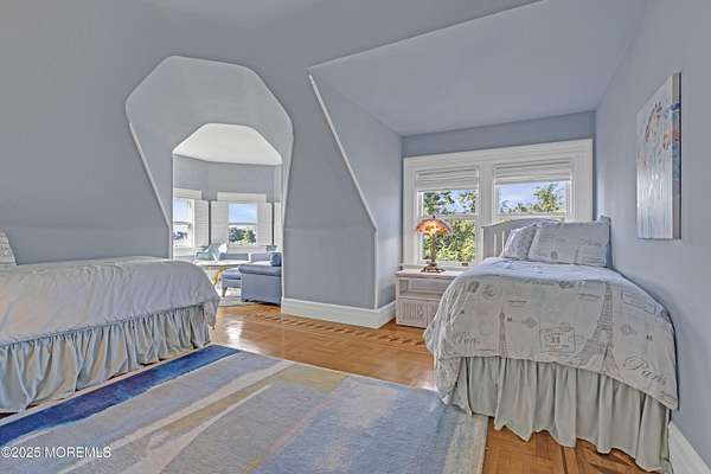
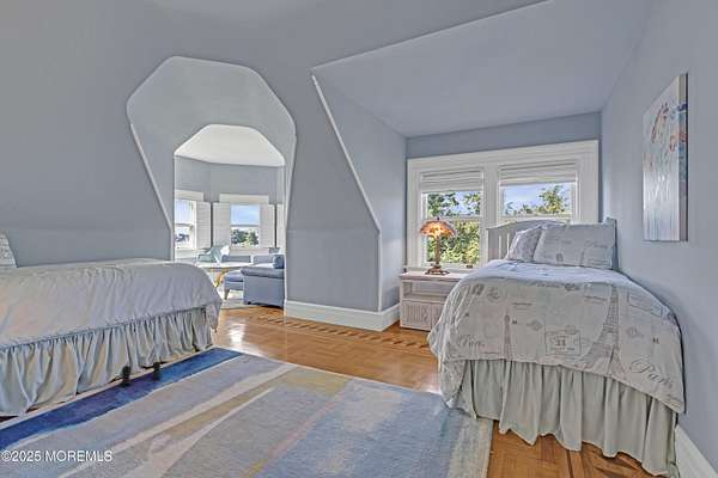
+ boots (152, 375)
